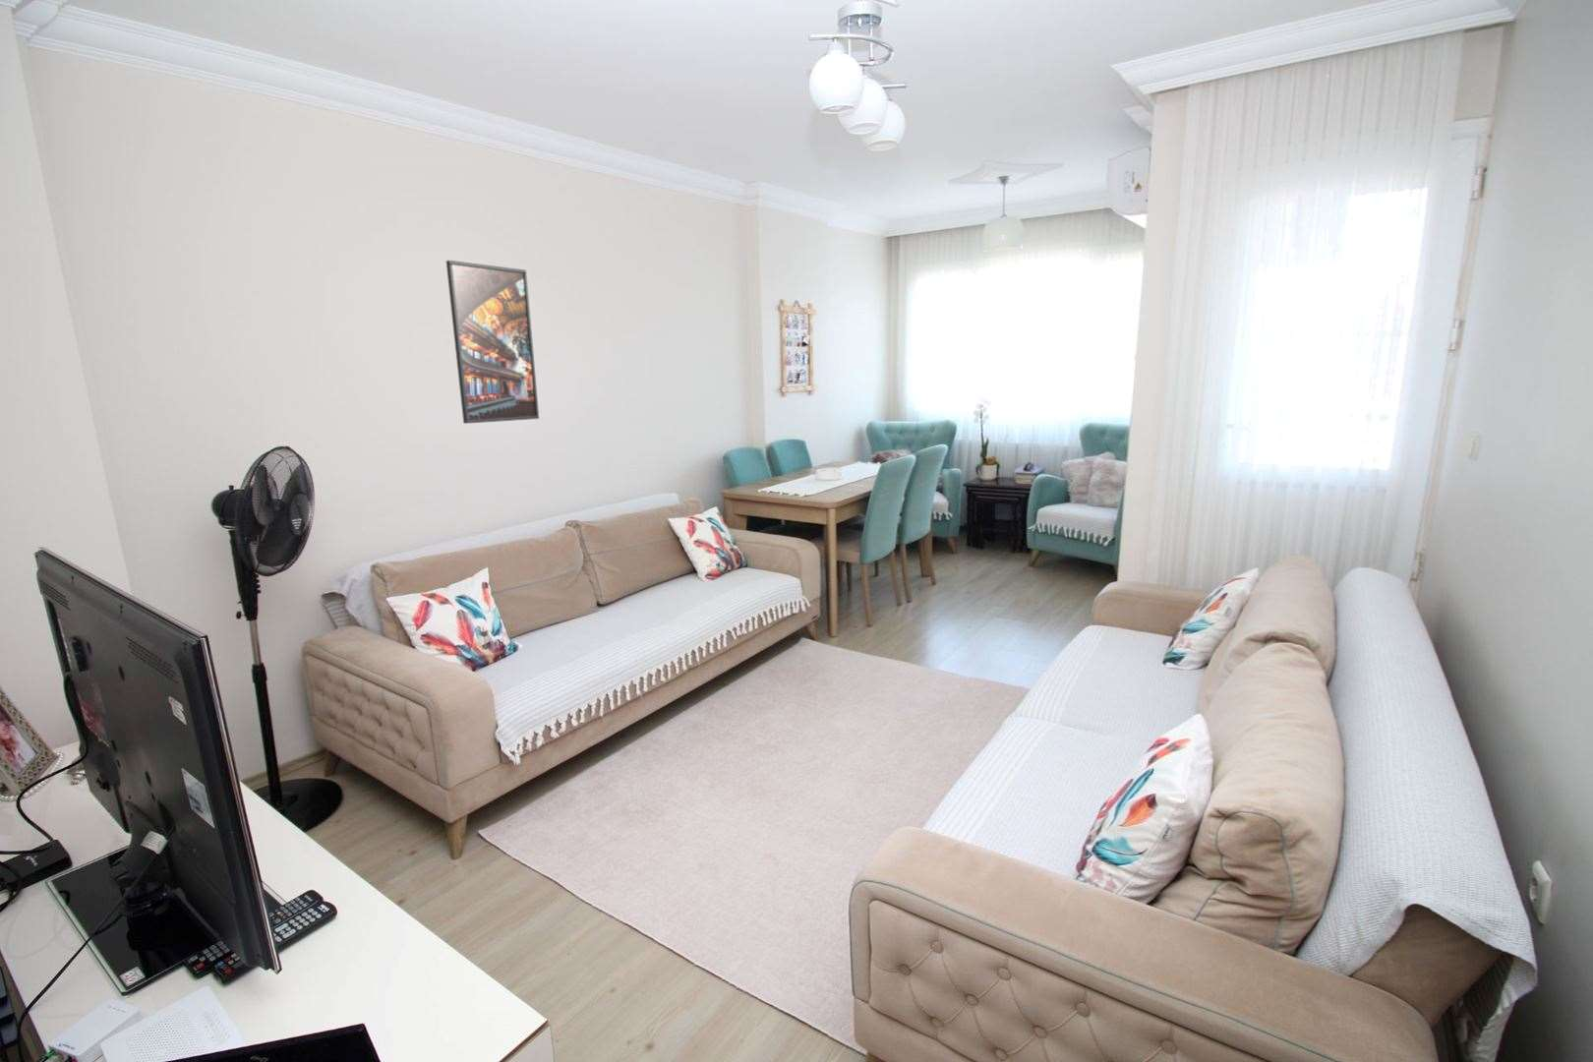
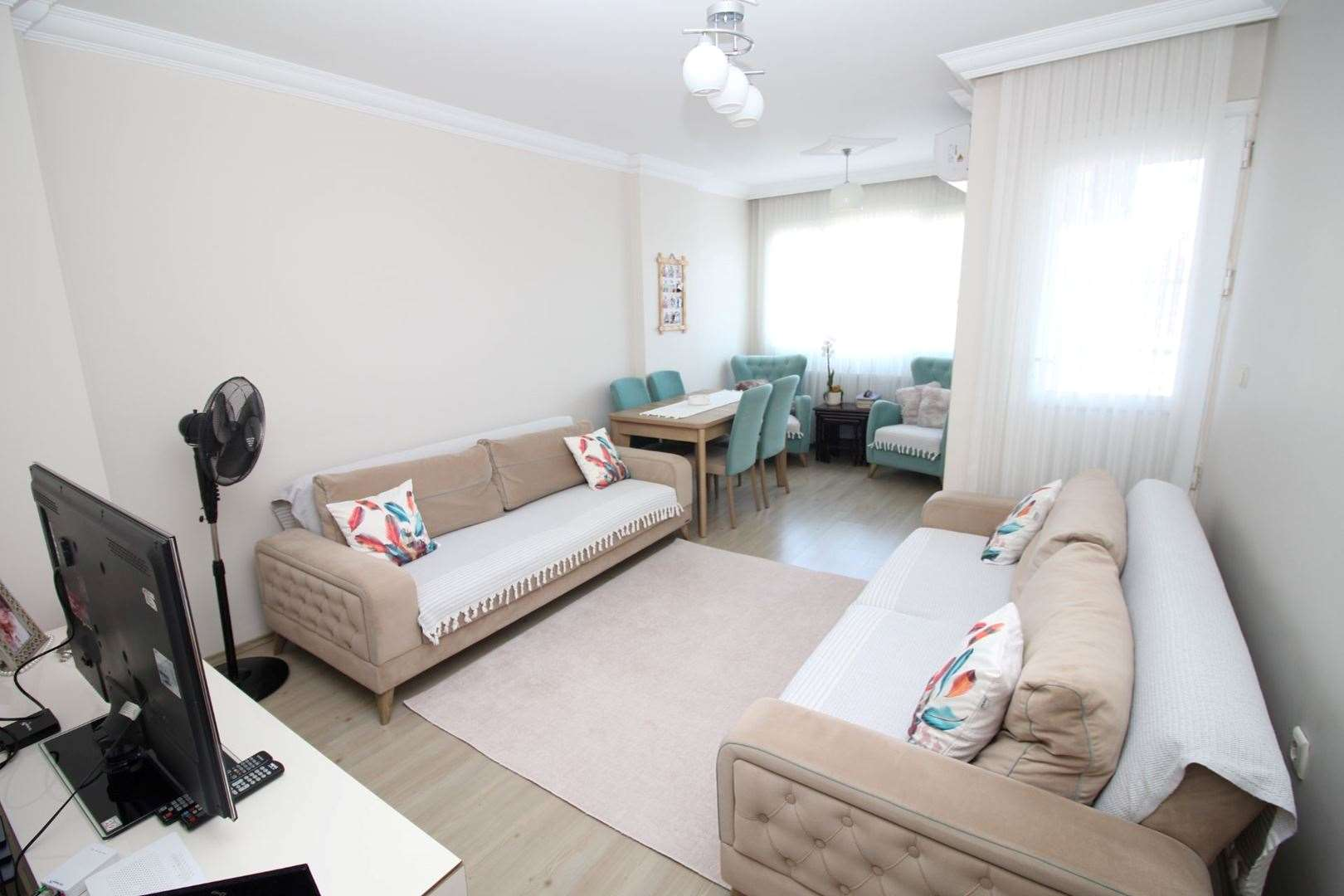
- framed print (495, 344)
